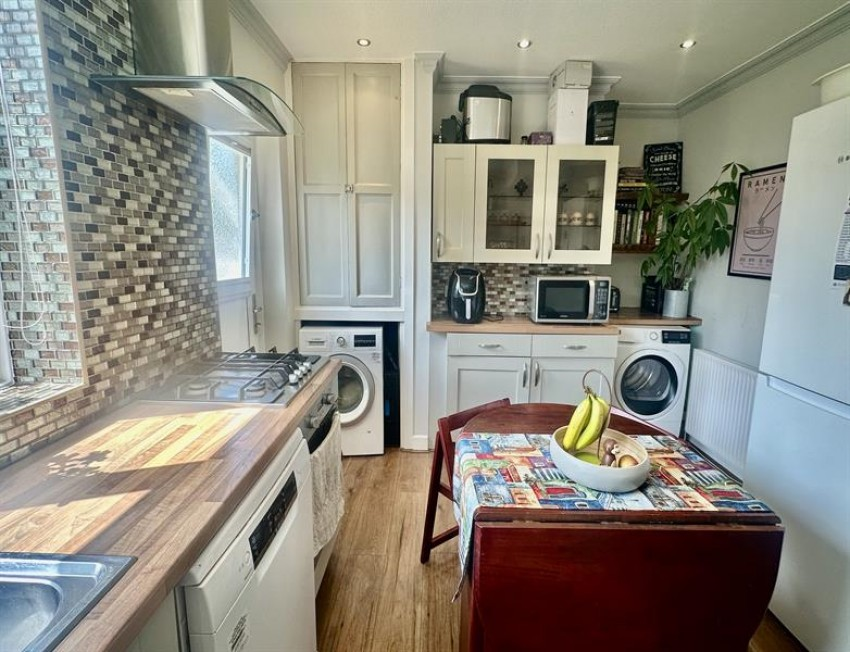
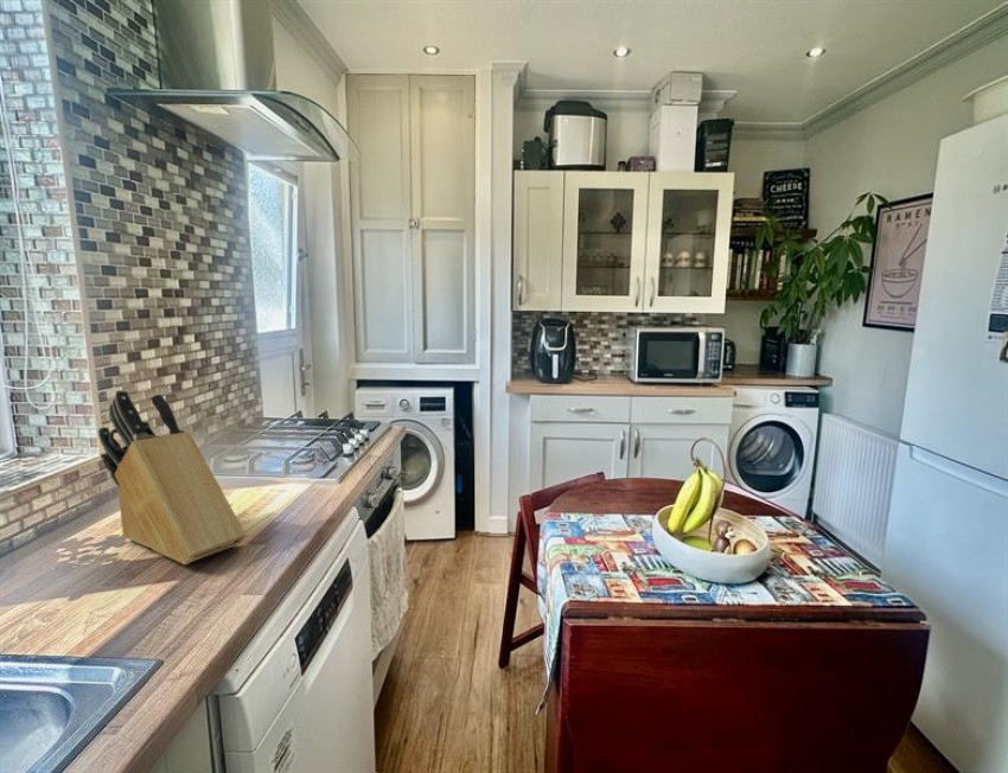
+ knife block (166, 466)
